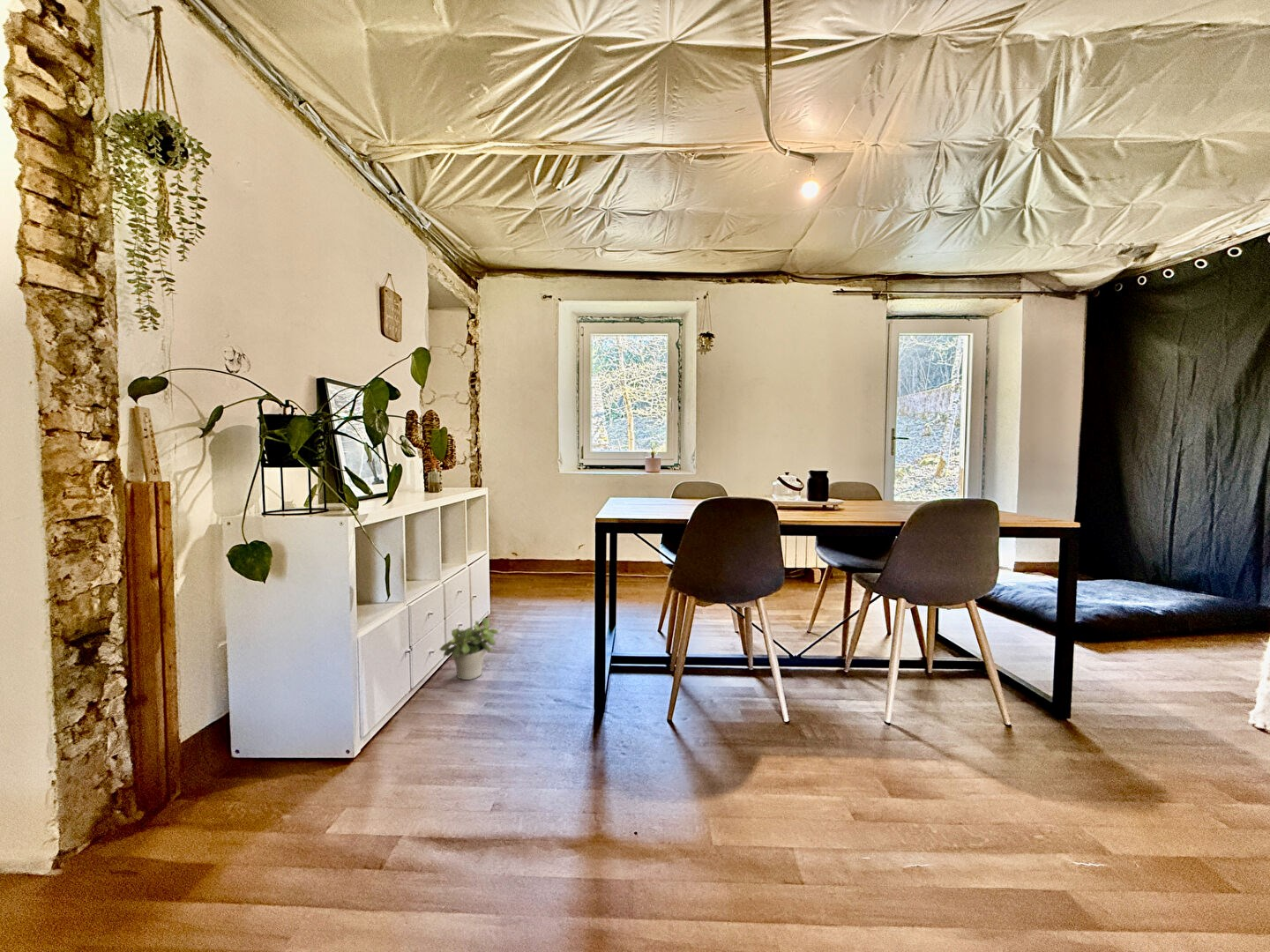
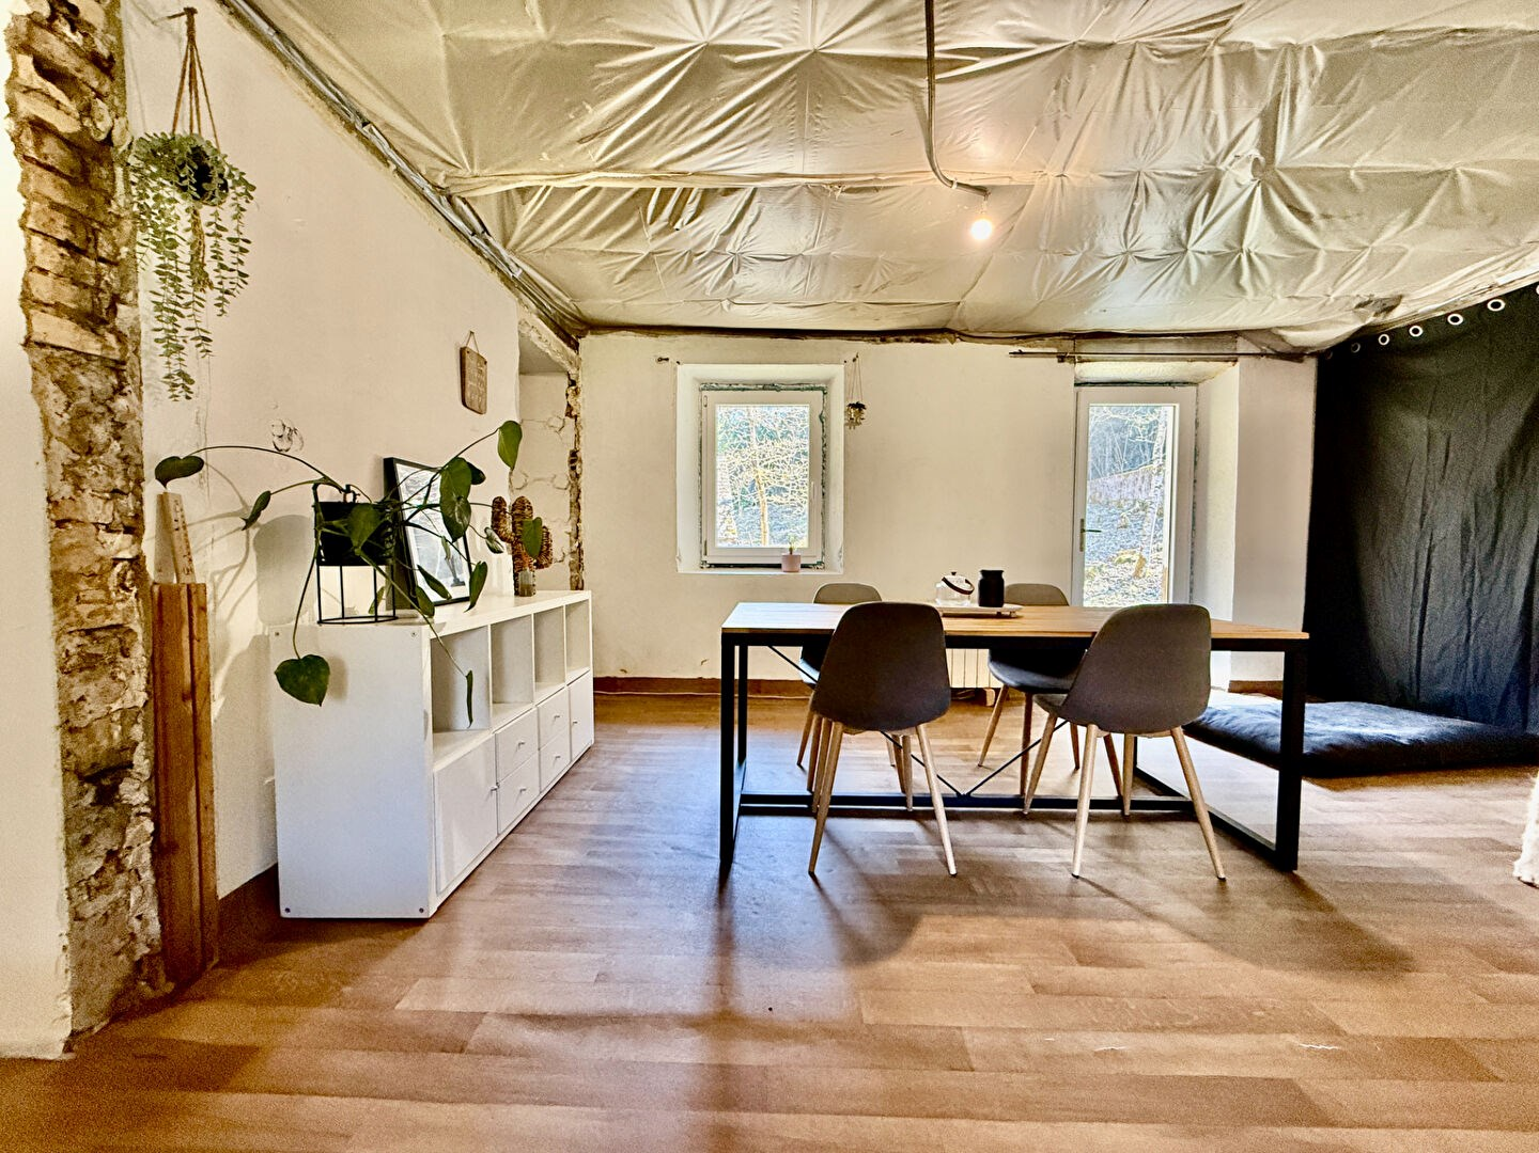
- potted plant (471, 650)
